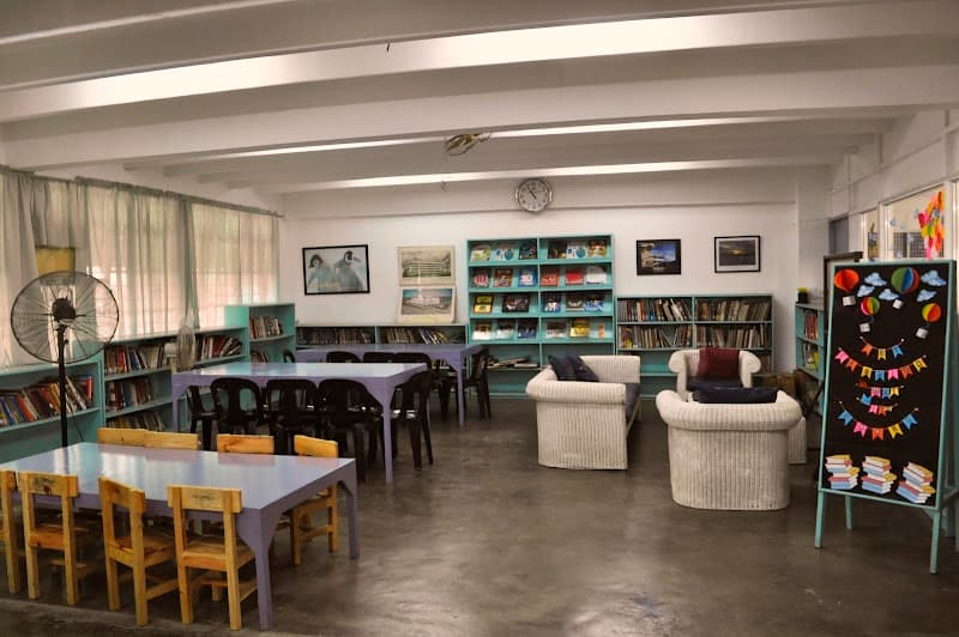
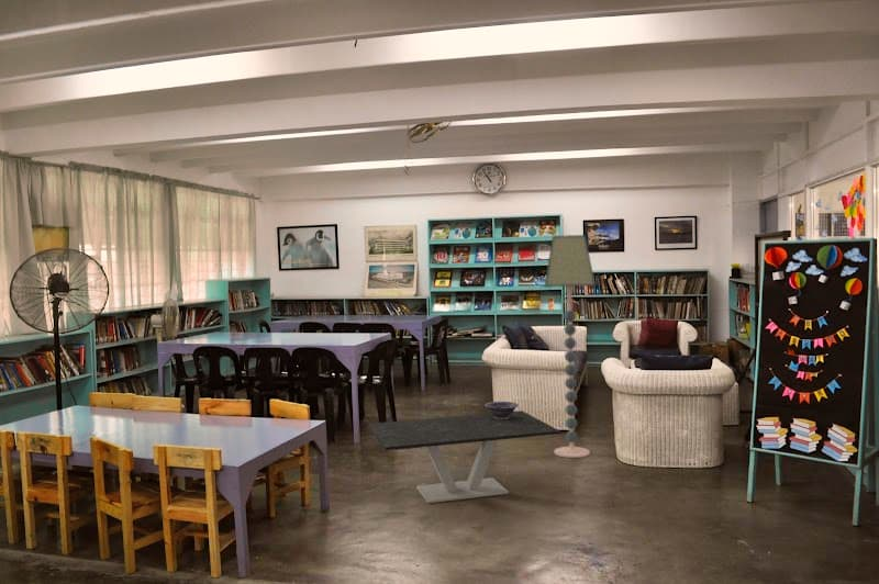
+ floor lamp (570, 345)
+ decorative bowl (501, 411)
+ coffee table (474, 462)
